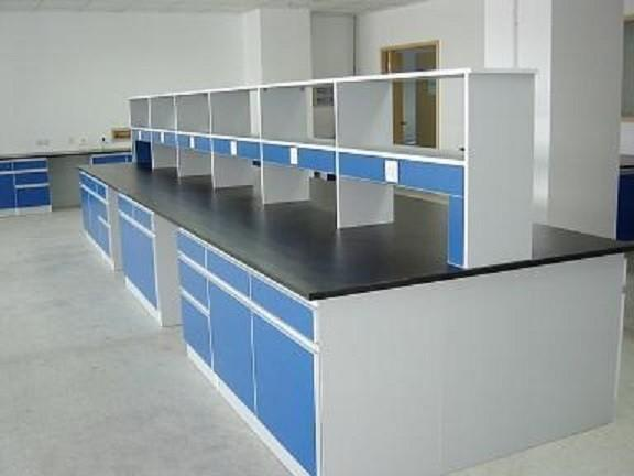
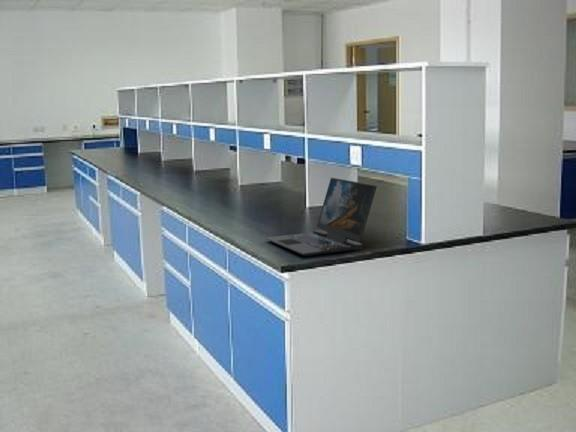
+ laptop (320, 214)
